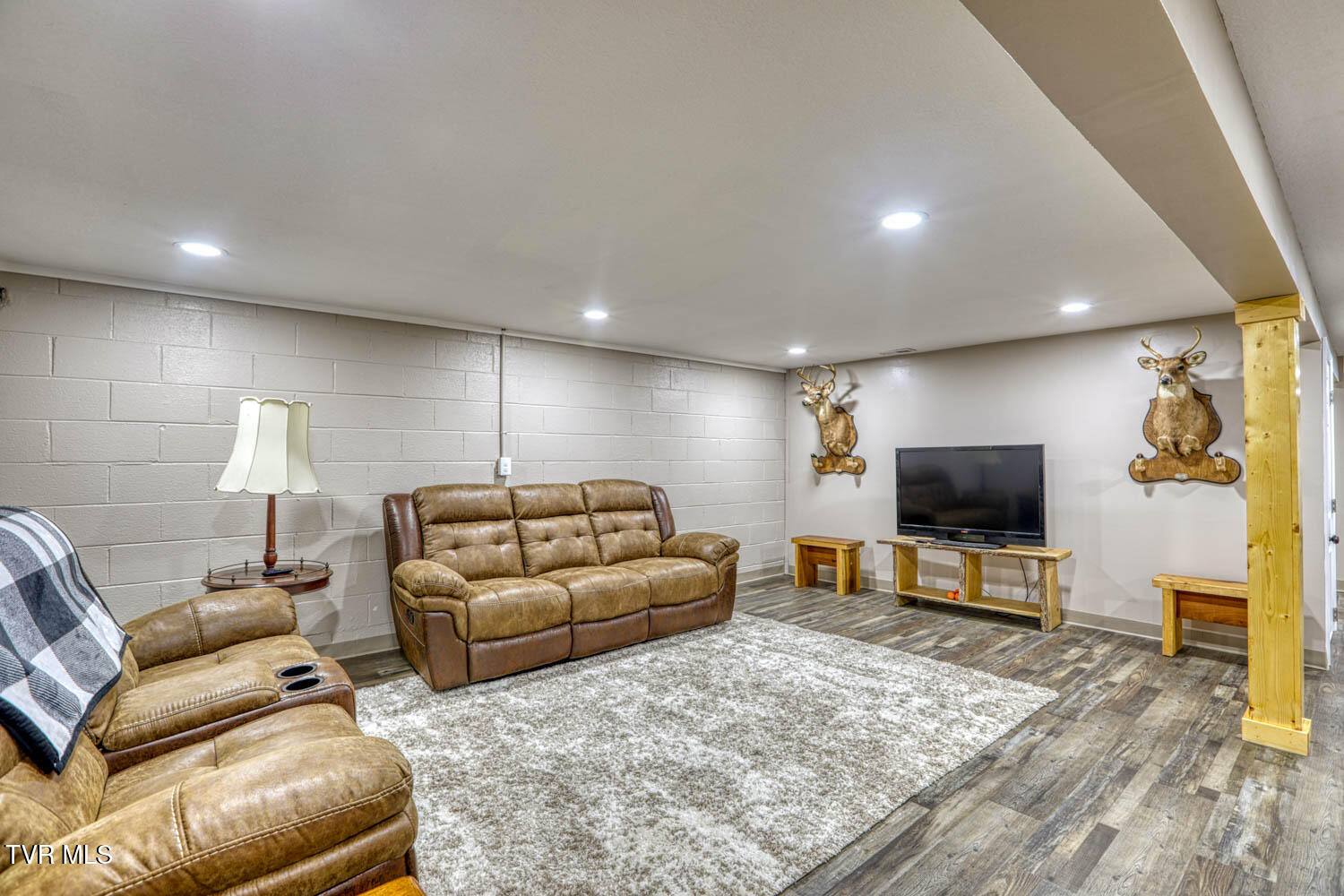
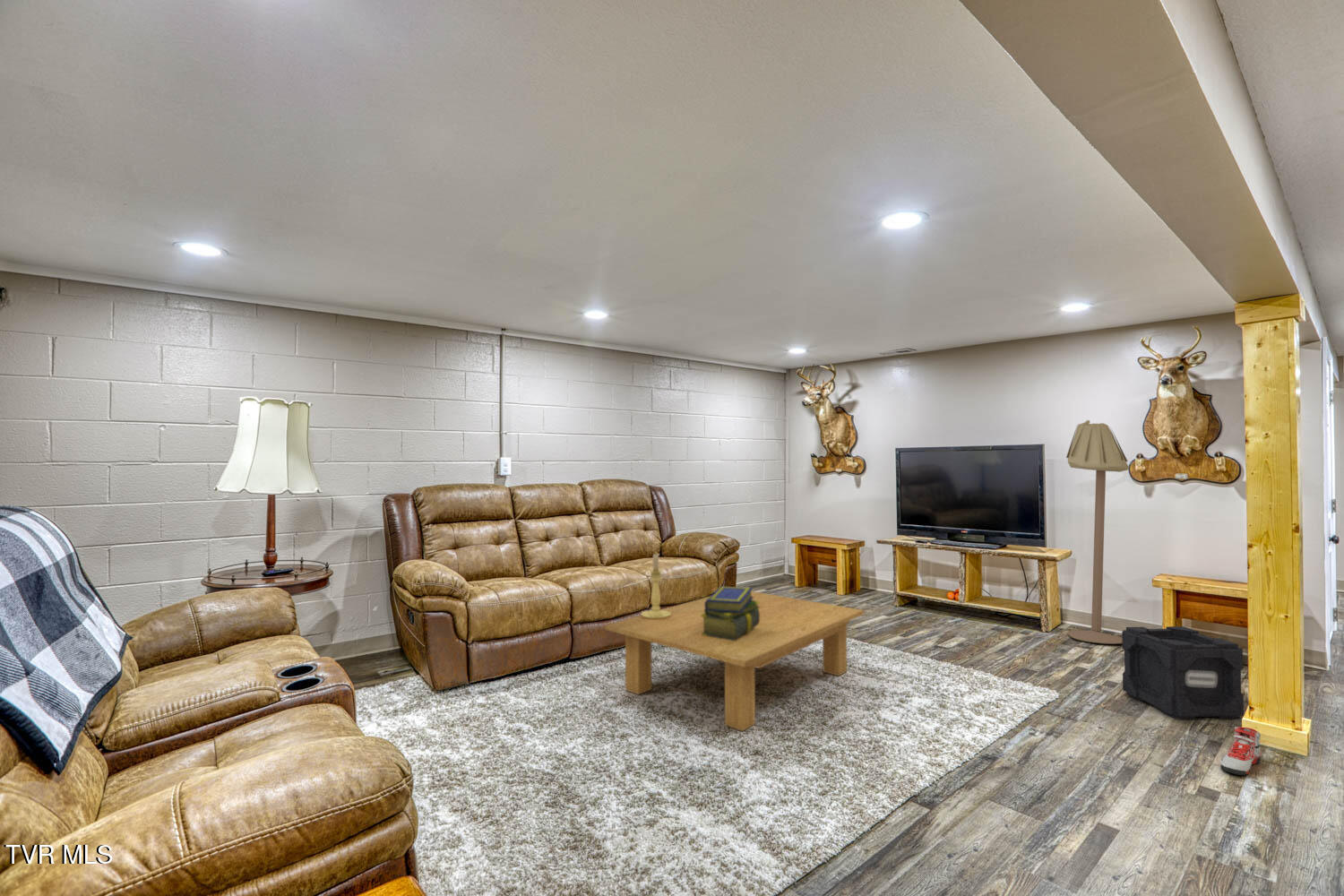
+ coffee table (740, 649)
+ stack of books (731, 611)
+ storage crate (1179, 670)
+ sneaker (1240, 748)
+ floor lamp (1098, 528)
+ candle holder (655, 583)
